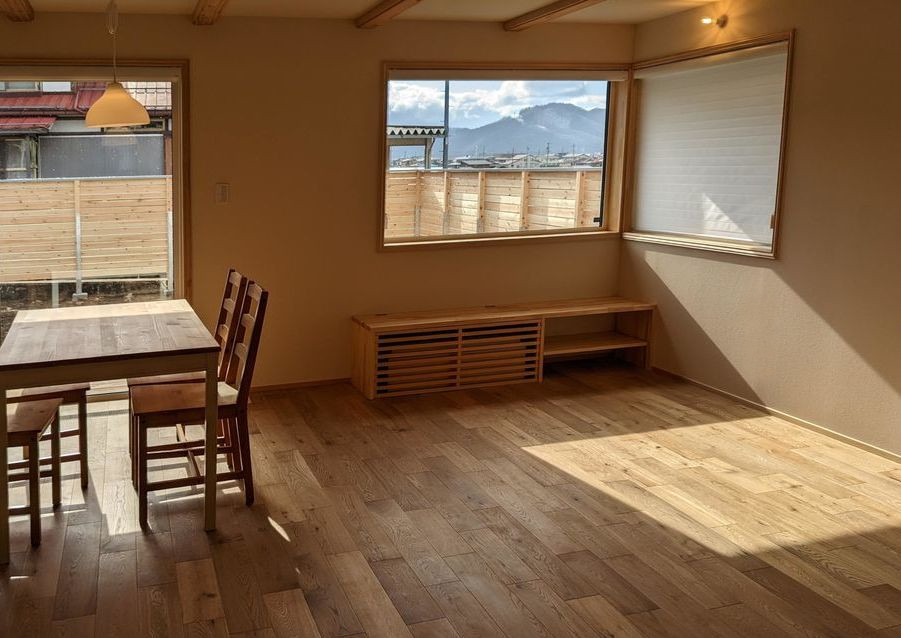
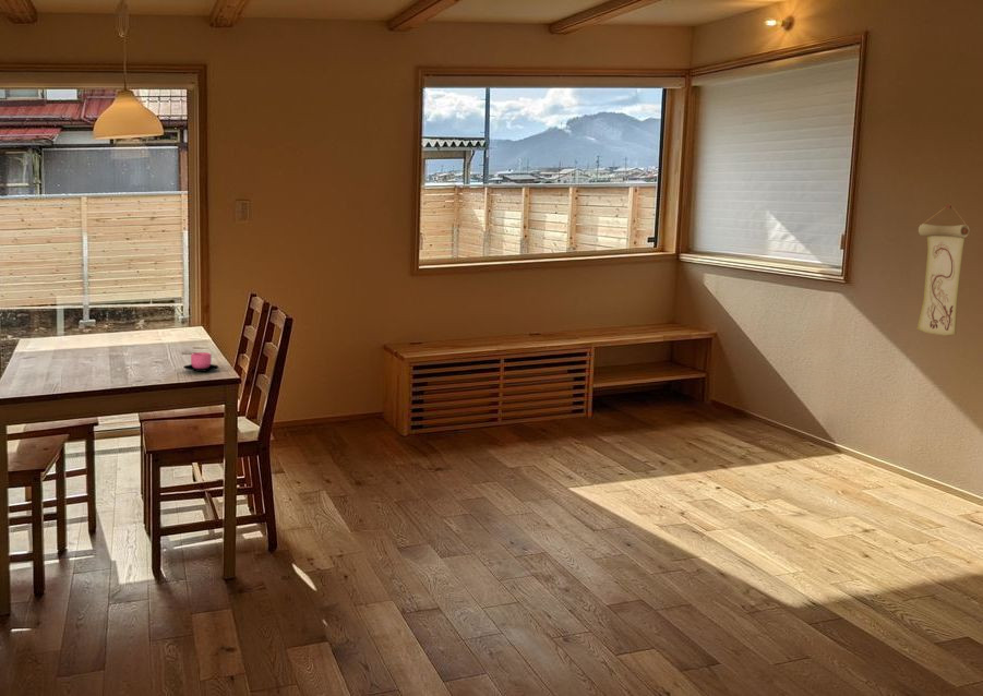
+ wall scroll (939, 268)
+ cup (201, 362)
